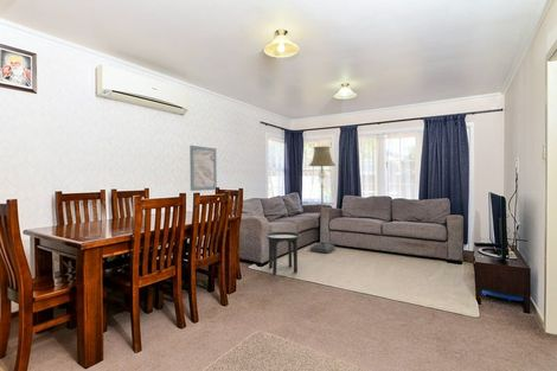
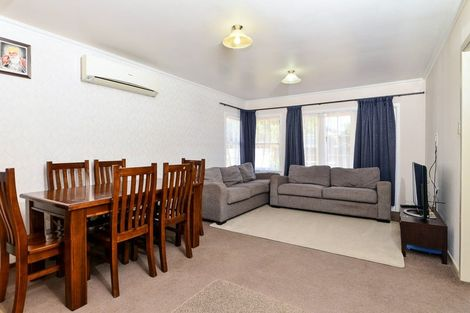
- floor lamp (322, 198)
- side table (288, 251)
- wall art (204, 168)
